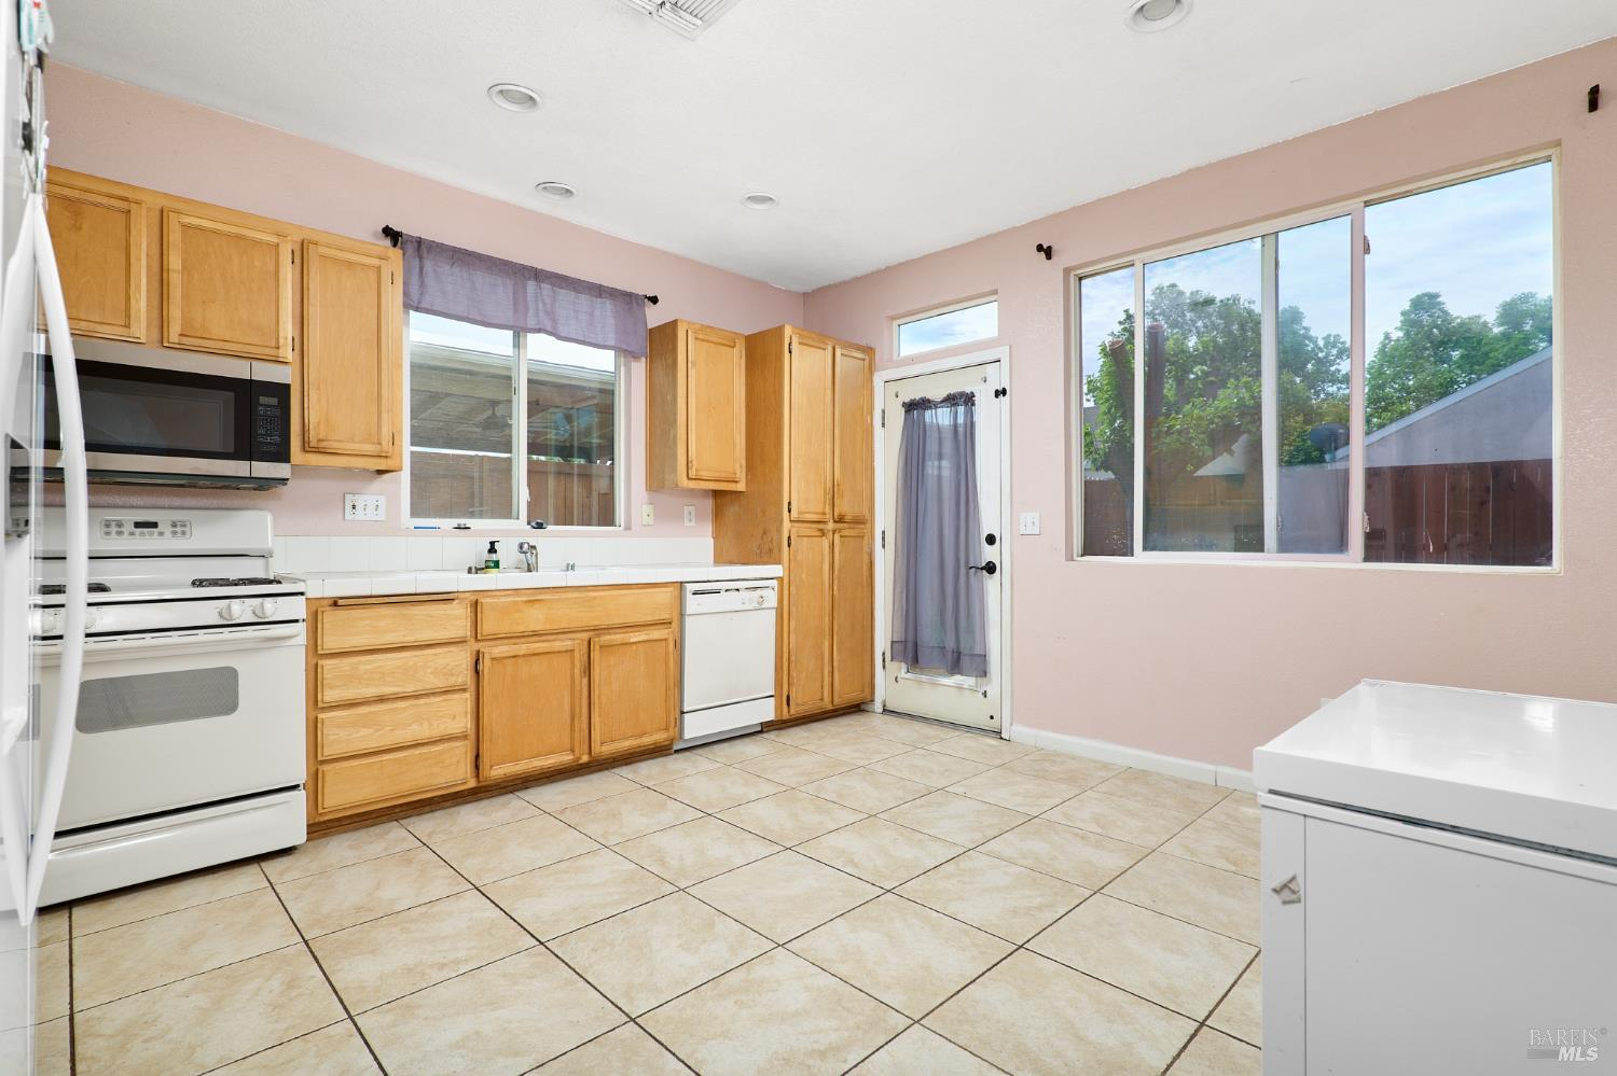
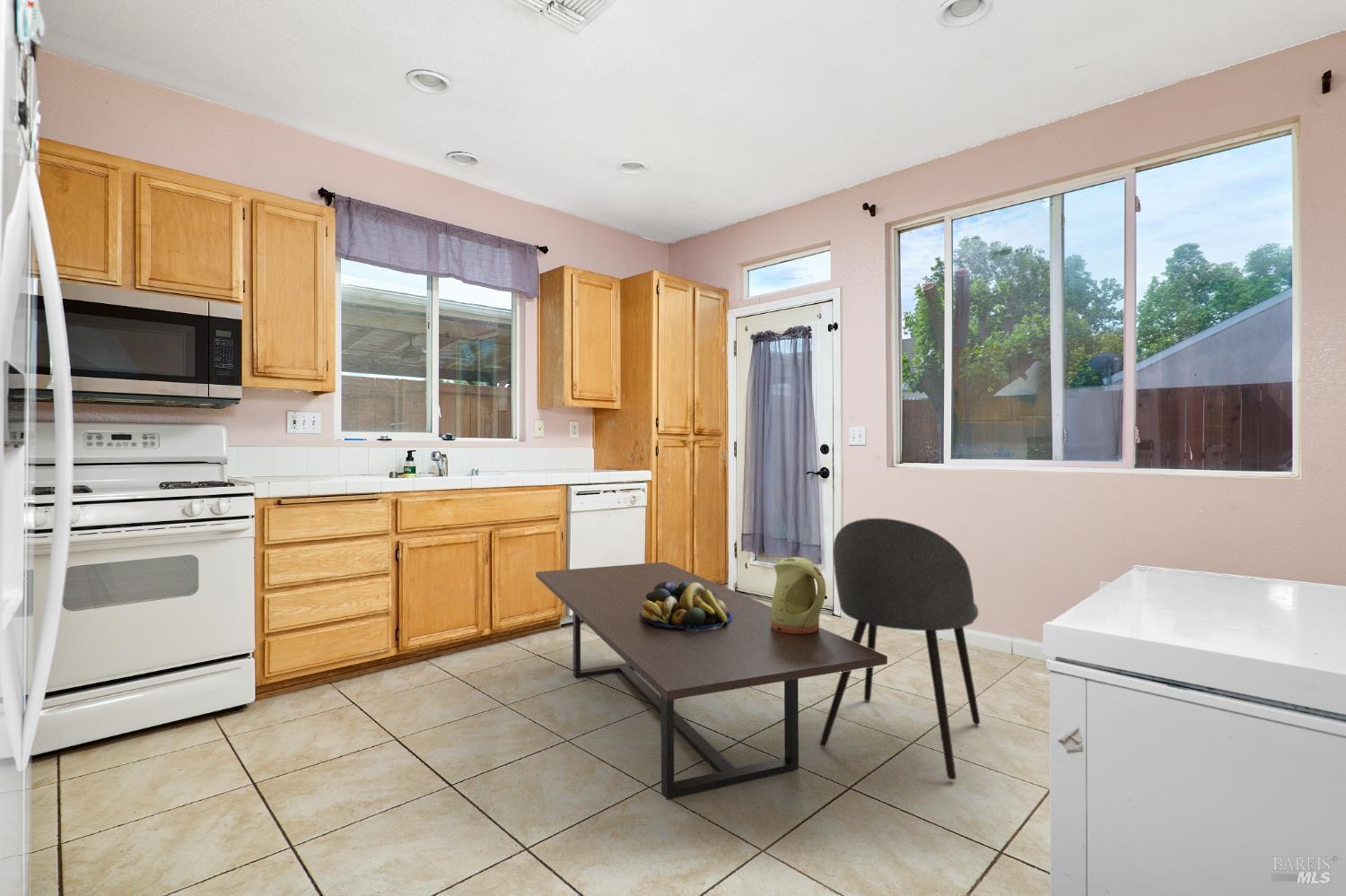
+ fruit bowl (686, 600)
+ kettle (798, 593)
+ dining table (666, 658)
+ dining chair (902, 623)
